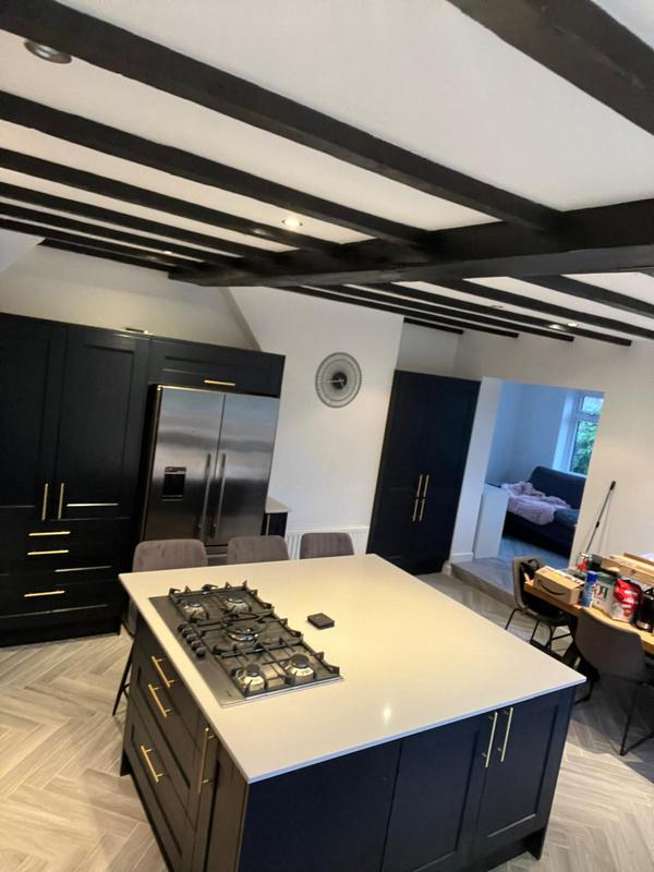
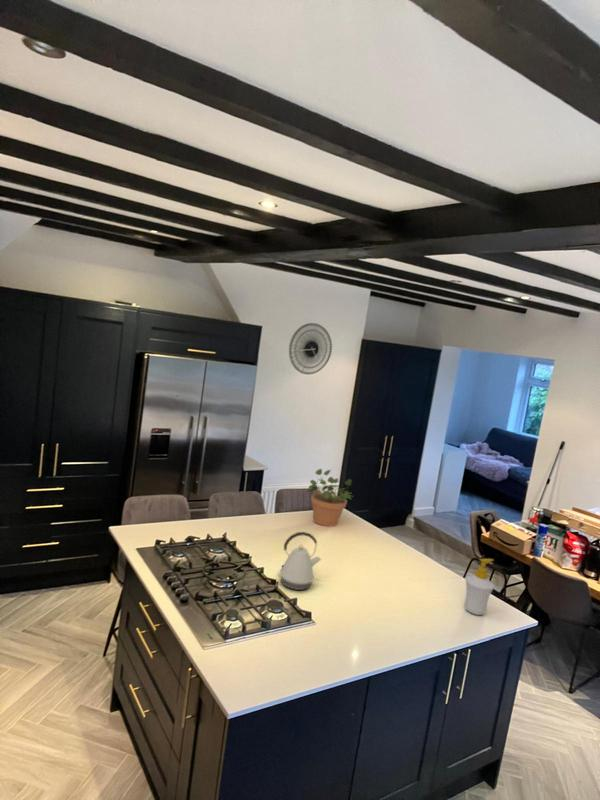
+ kettle (300, 558)
+ soap bottle (479, 585)
+ potted plant (326, 497)
